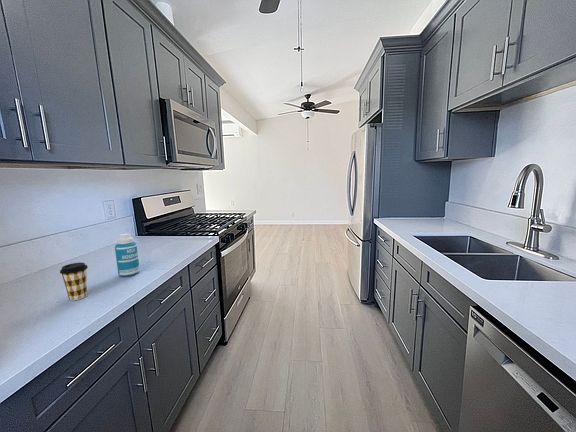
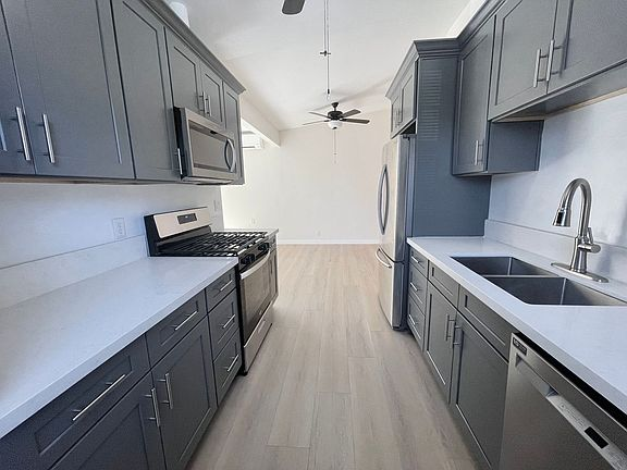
- coffee cup (76, 281)
- bottle (127, 254)
